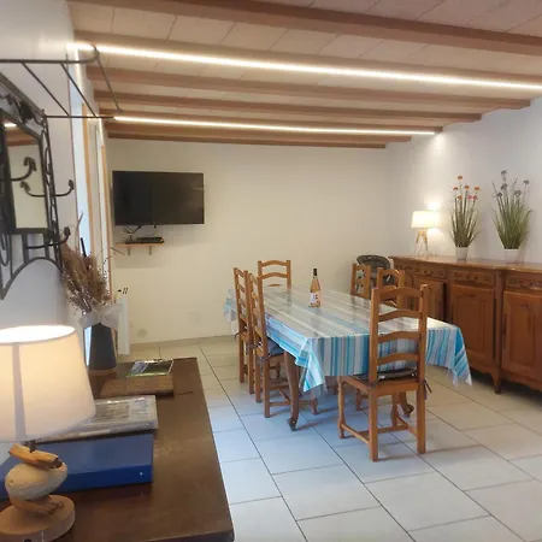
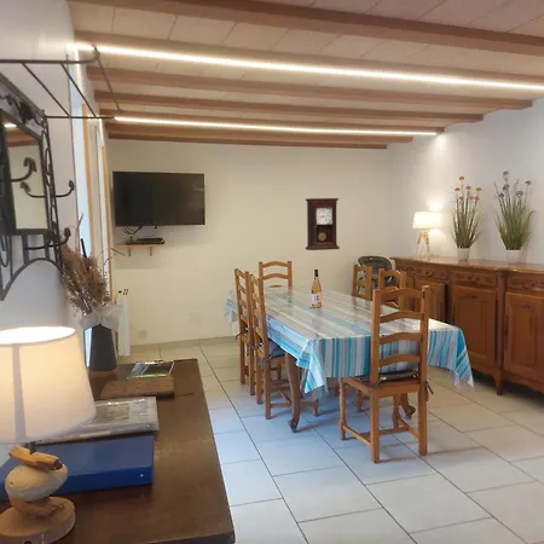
+ pendulum clock (323, 224)
